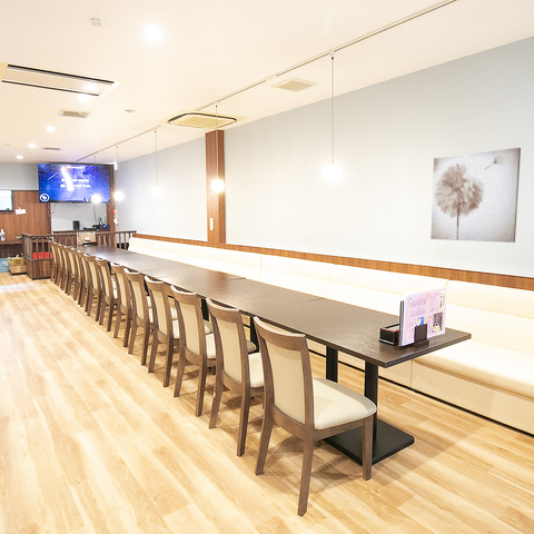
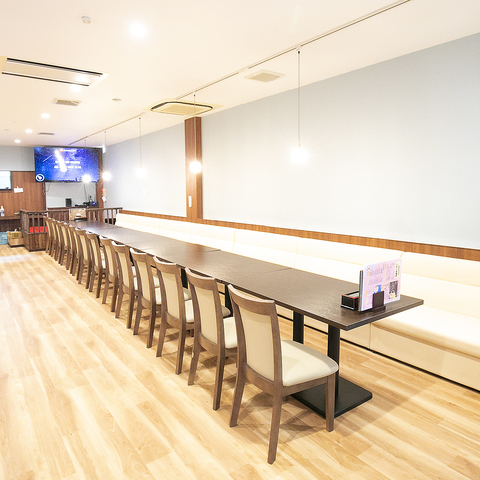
- wall art (472, 197)
